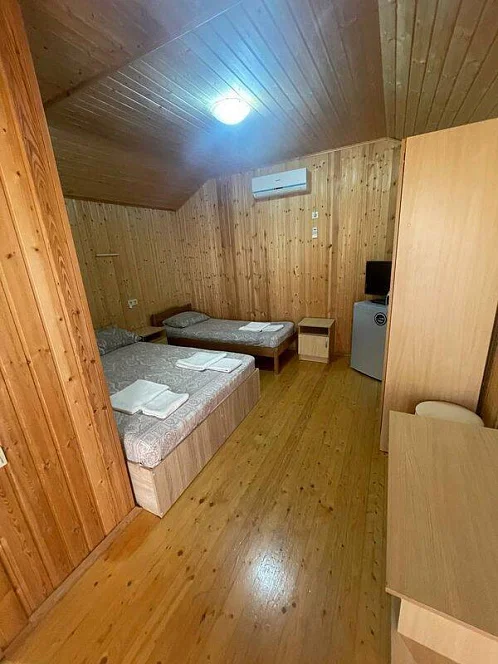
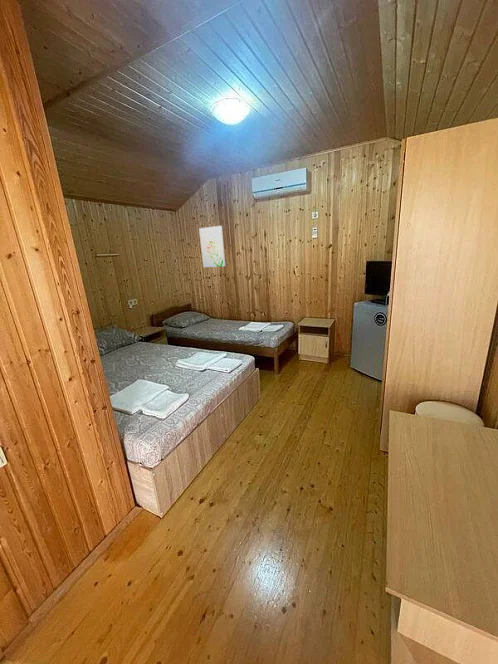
+ wall art (212, 247)
